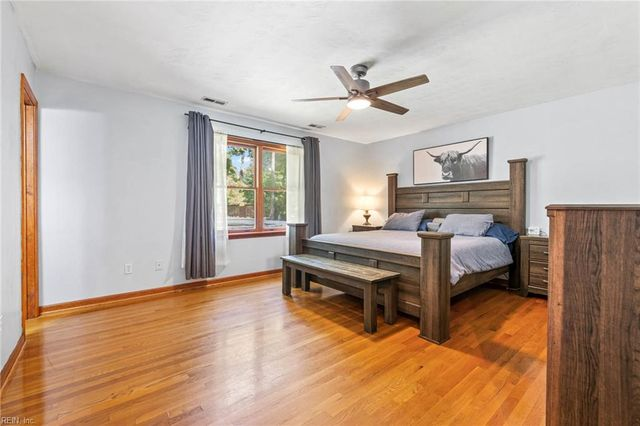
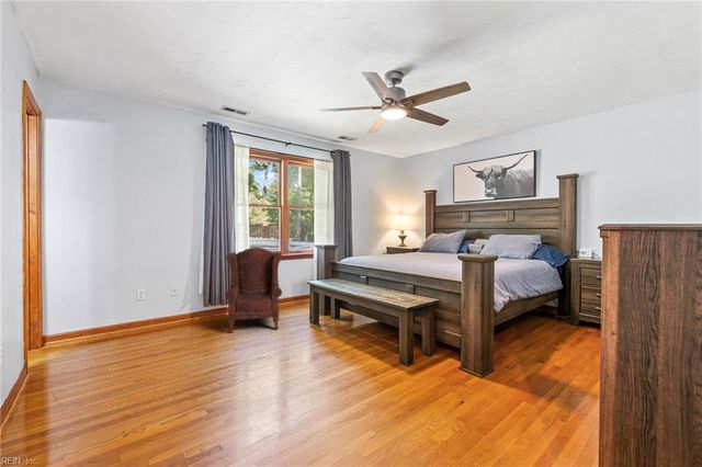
+ armchair (254, 286)
